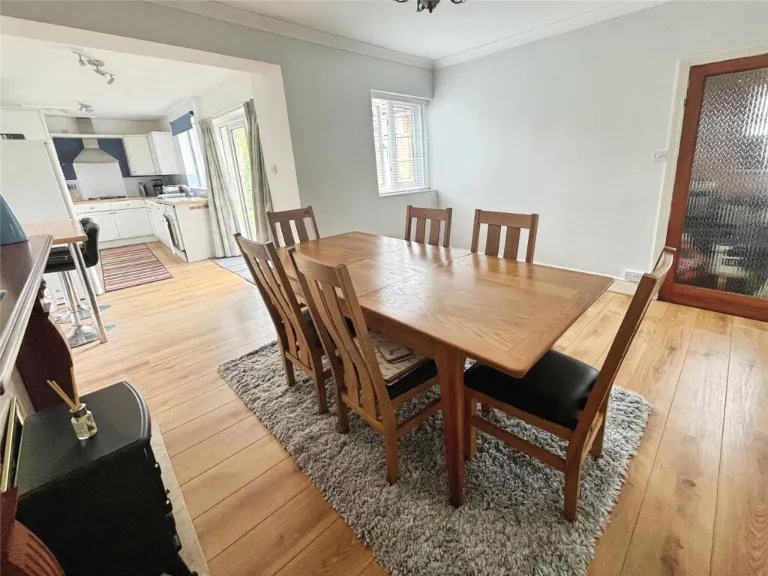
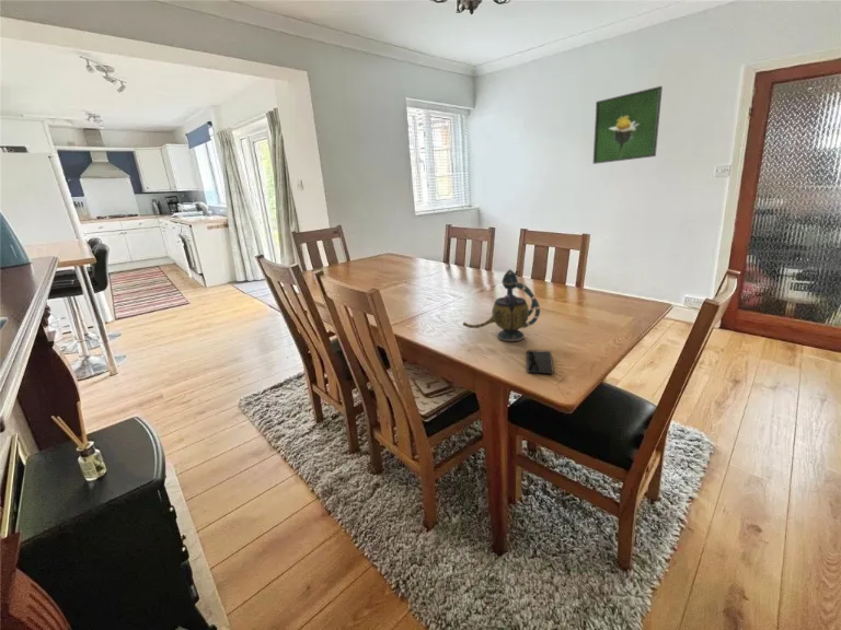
+ smartphone (539, 361)
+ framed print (624, 128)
+ teapot (498, 304)
